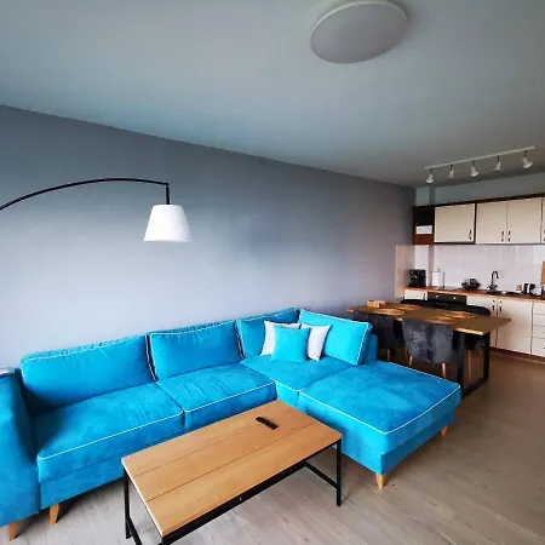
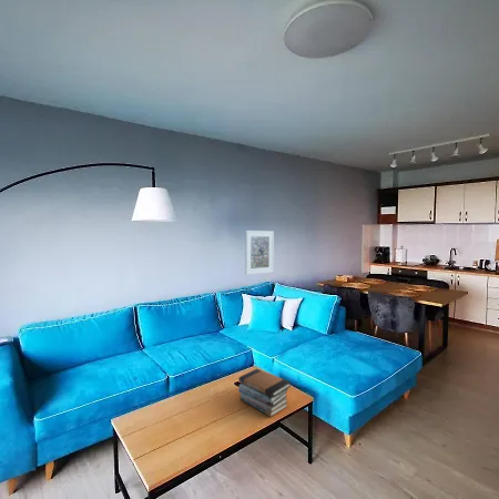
+ book stack (263, 390)
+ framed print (259, 252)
